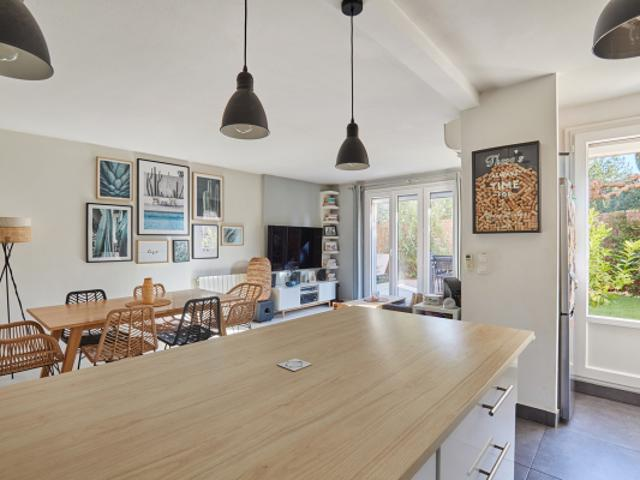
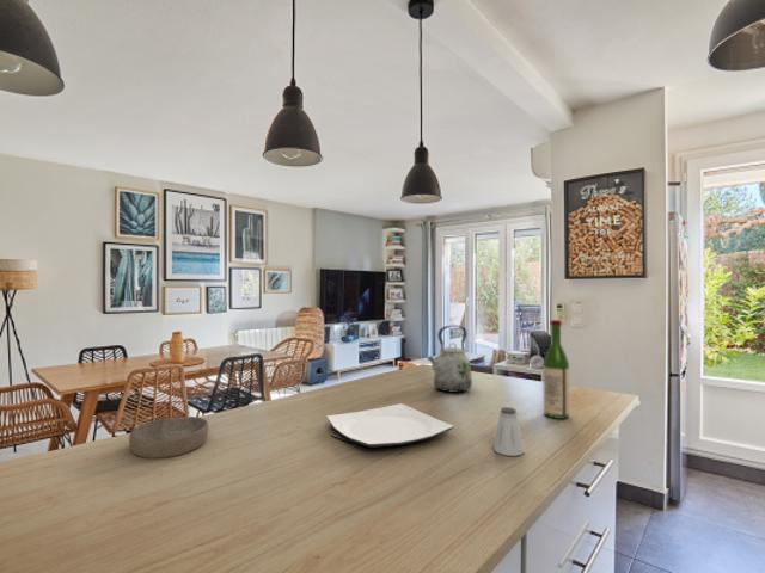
+ kettle (447, 358)
+ plate (387, 425)
+ saltshaker (508, 429)
+ bowl (170, 436)
+ wine bottle (556, 368)
